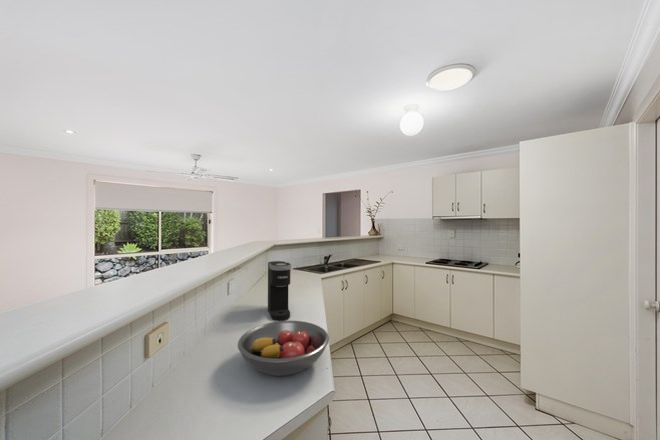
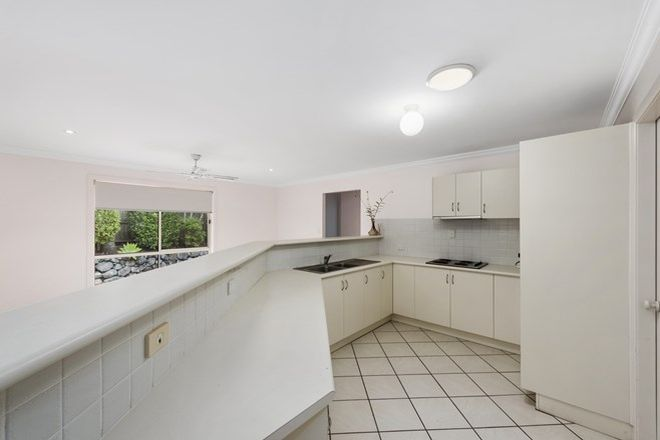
- fruit bowl (284, 346)
- coffee maker (278, 287)
